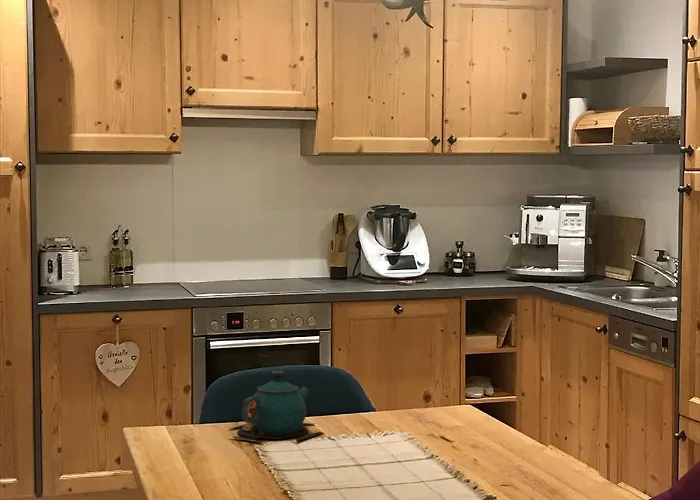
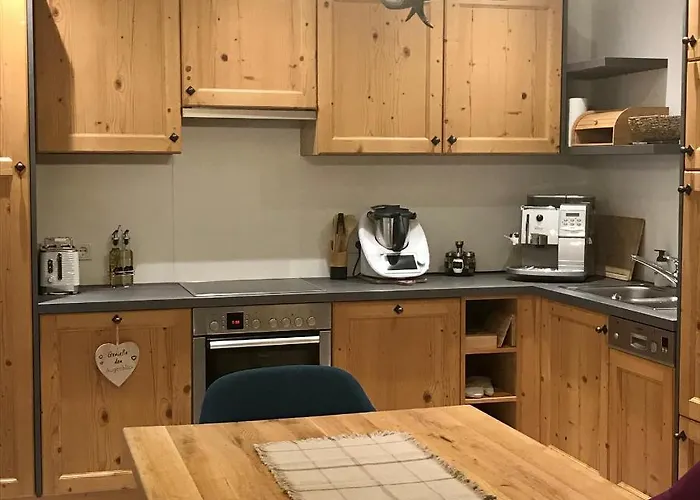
- teapot (273, 401)
